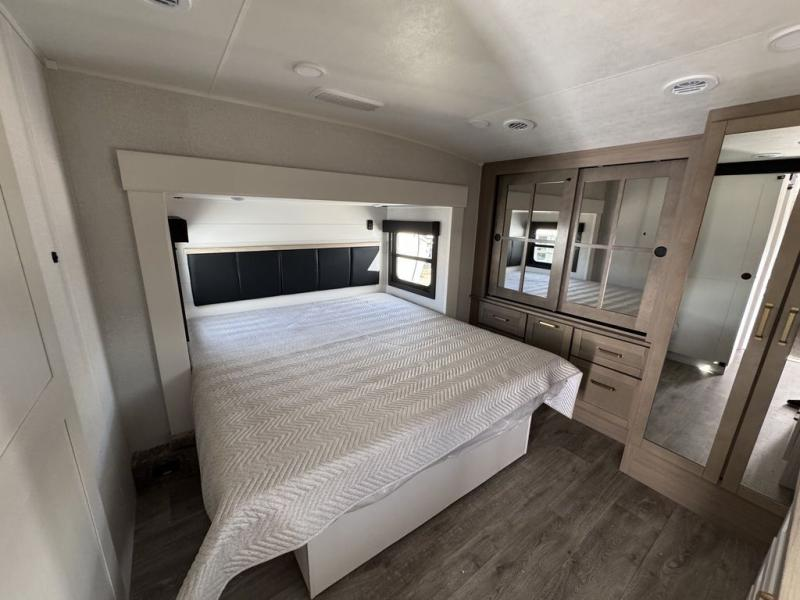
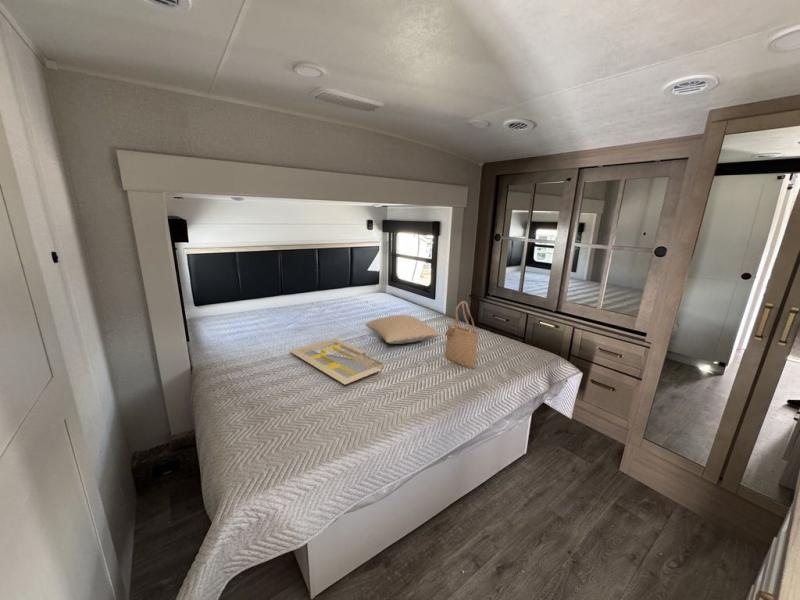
+ tote bag (461, 333)
+ pillow (401, 329)
+ serving tray (339, 359)
